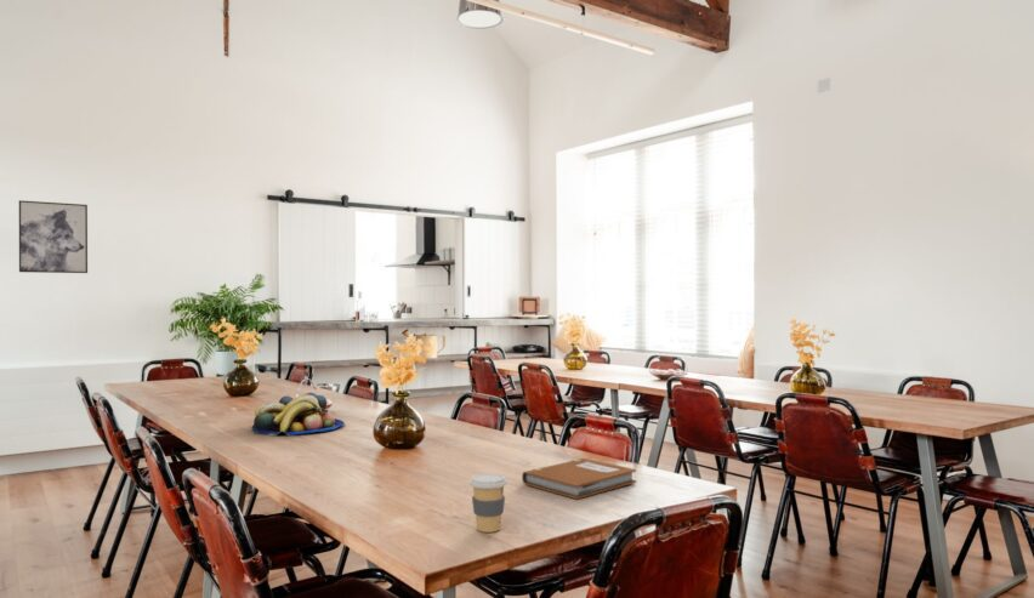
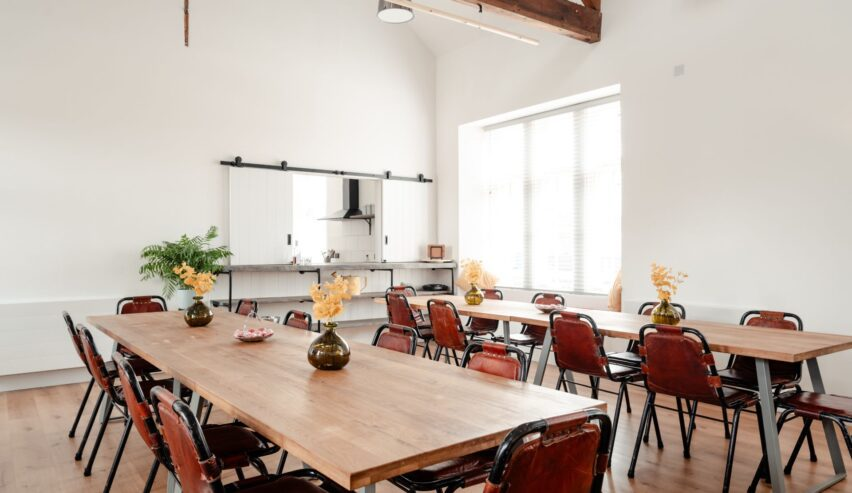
- coffee cup (488, 502)
- wall art (53, 237)
- fruit bowl (299, 410)
- notebook (580, 475)
